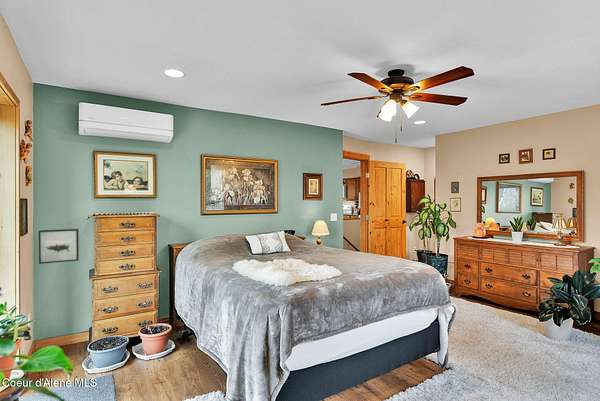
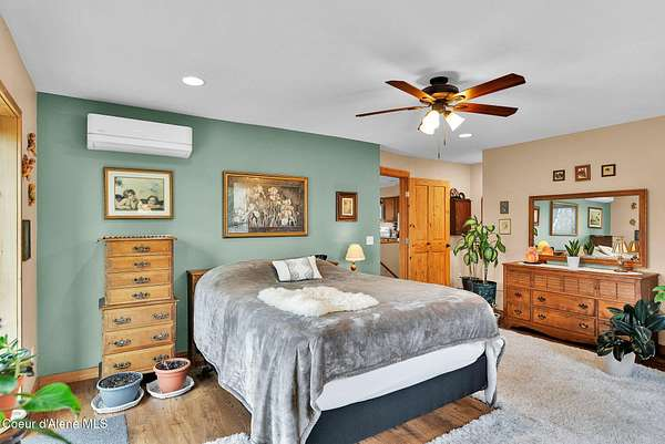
- wall art (59, 245)
